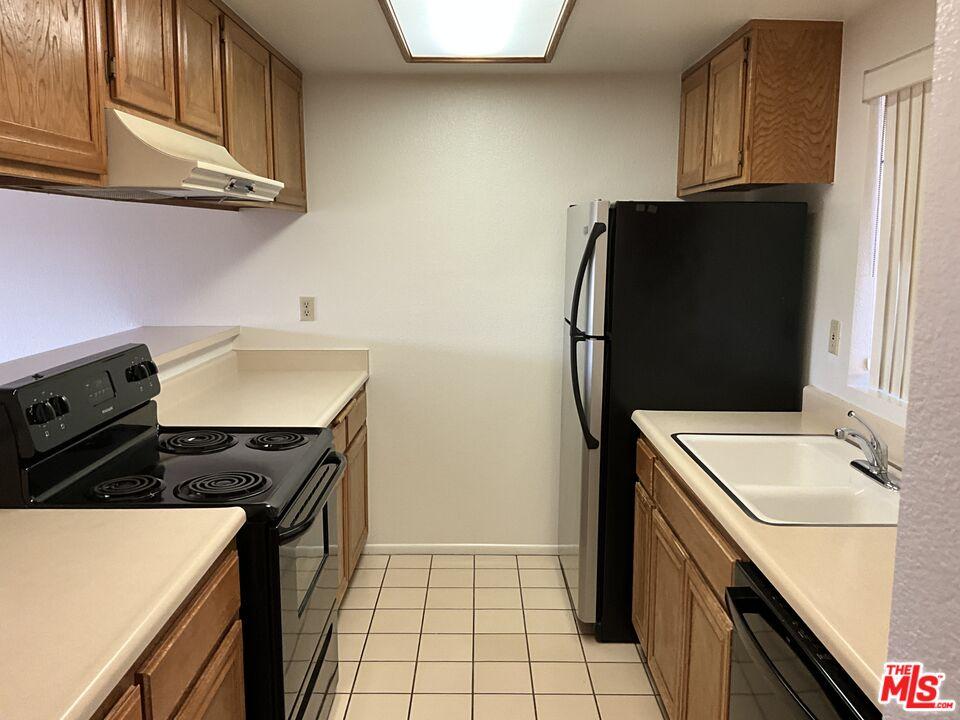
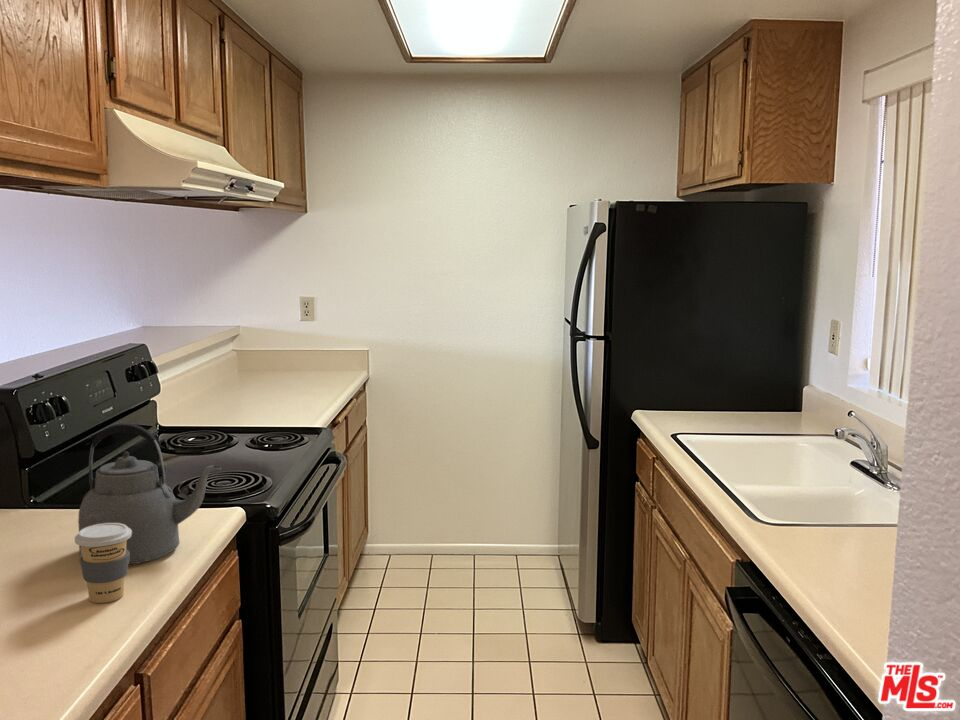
+ kettle (150, 487)
+ coffee cup (104, 563)
